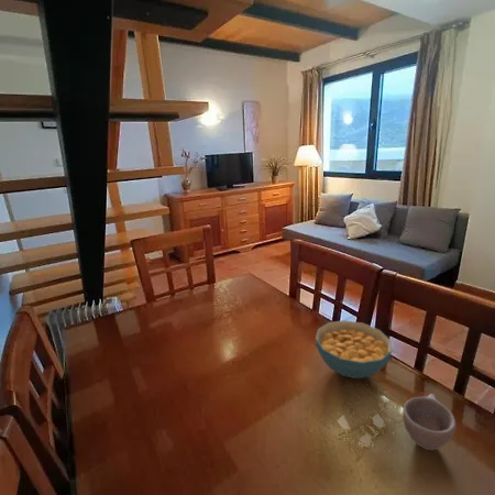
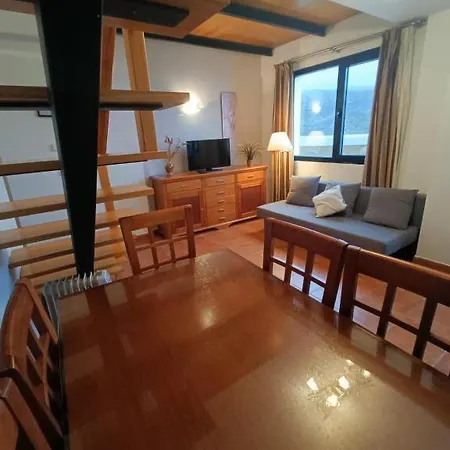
- cup (426, 421)
- cereal bowl (351, 354)
